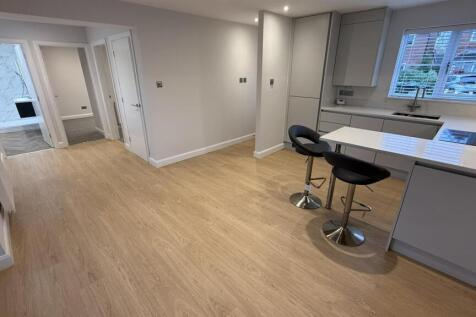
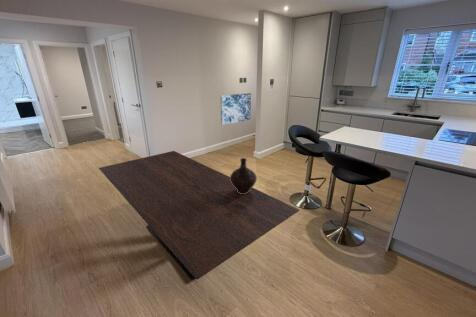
+ dining table (182, 213)
+ ceramic jug (243, 175)
+ wall art (236, 108)
